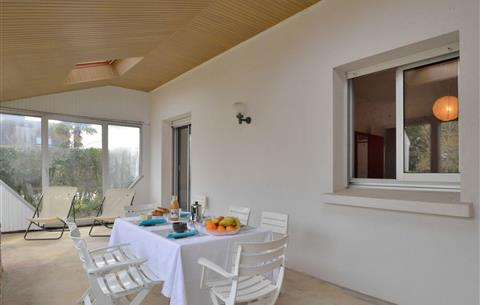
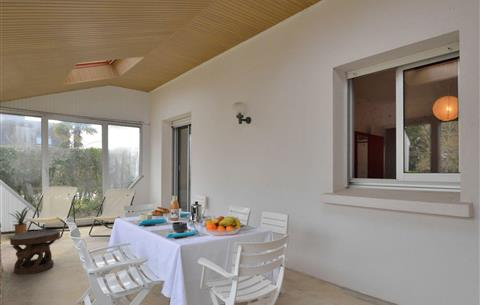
+ side table (34, 250)
+ house plant (19, 221)
